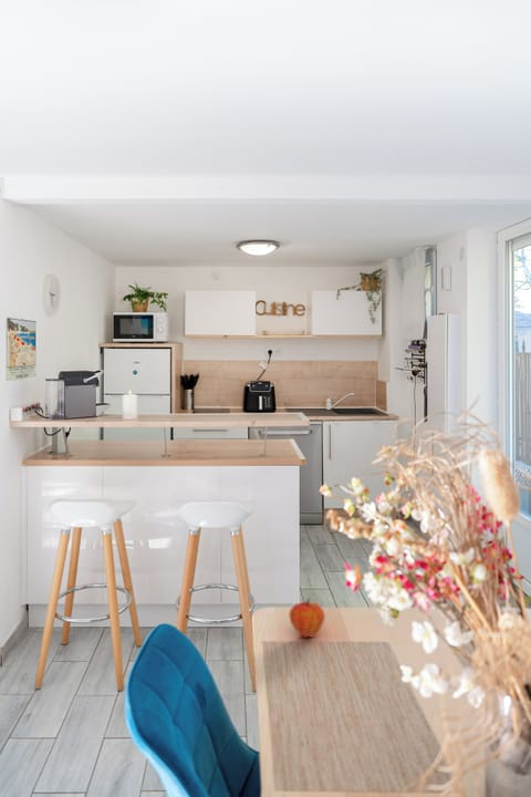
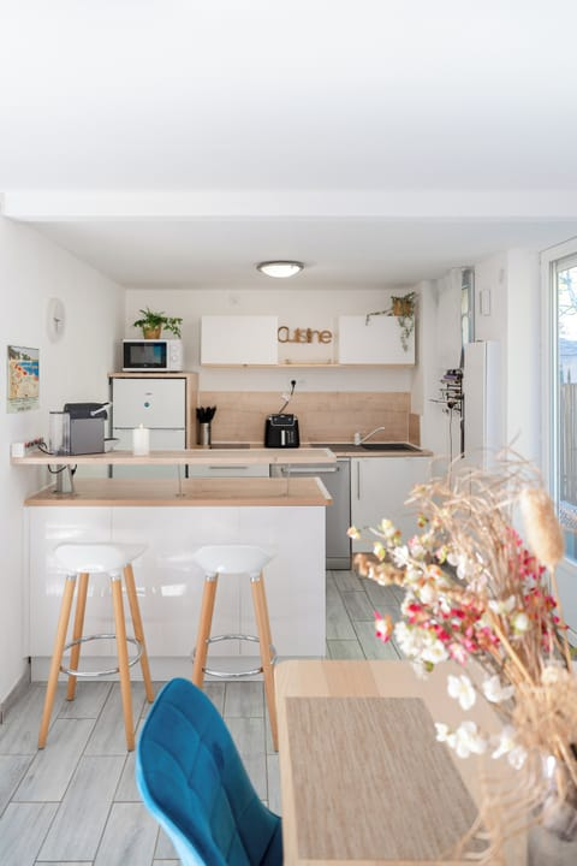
- fruit (306, 617)
